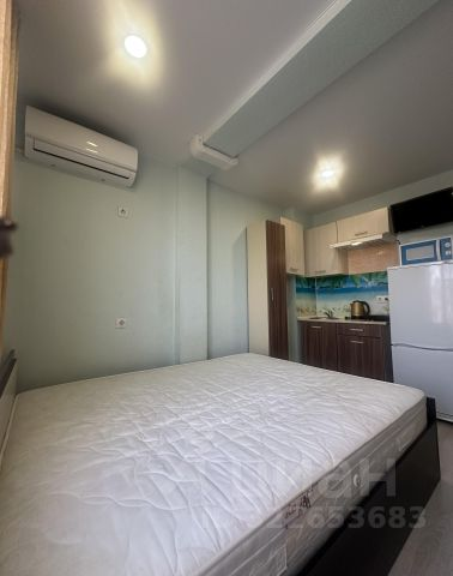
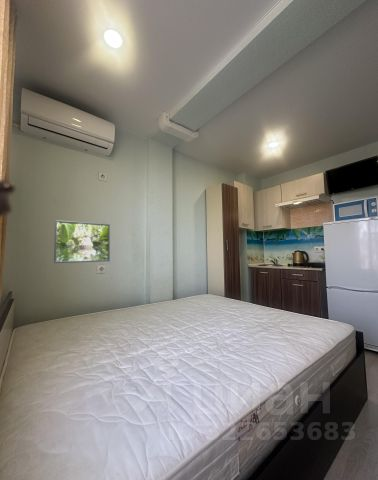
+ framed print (84, 242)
